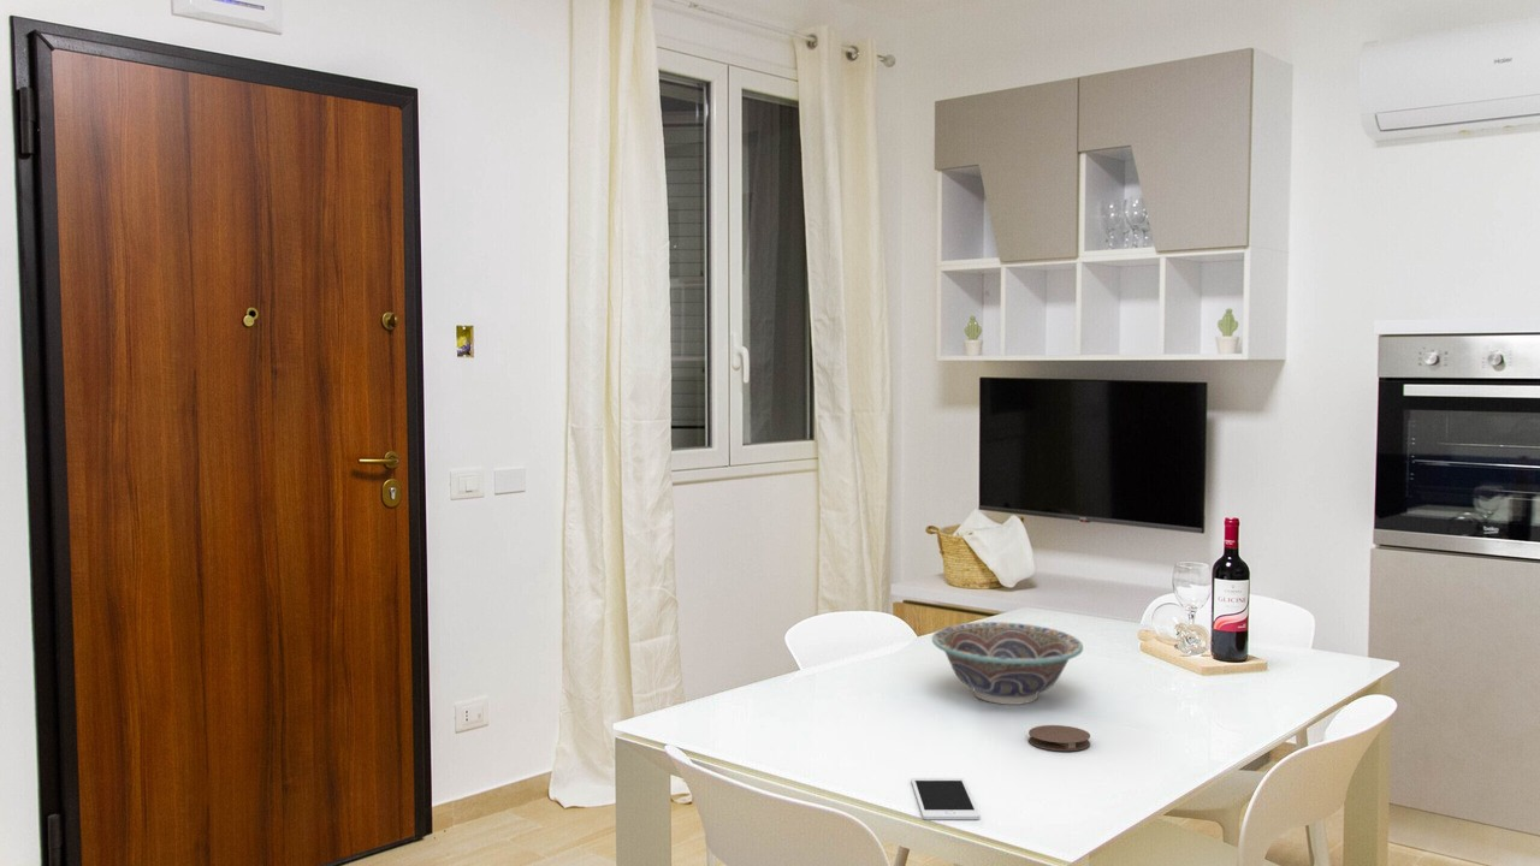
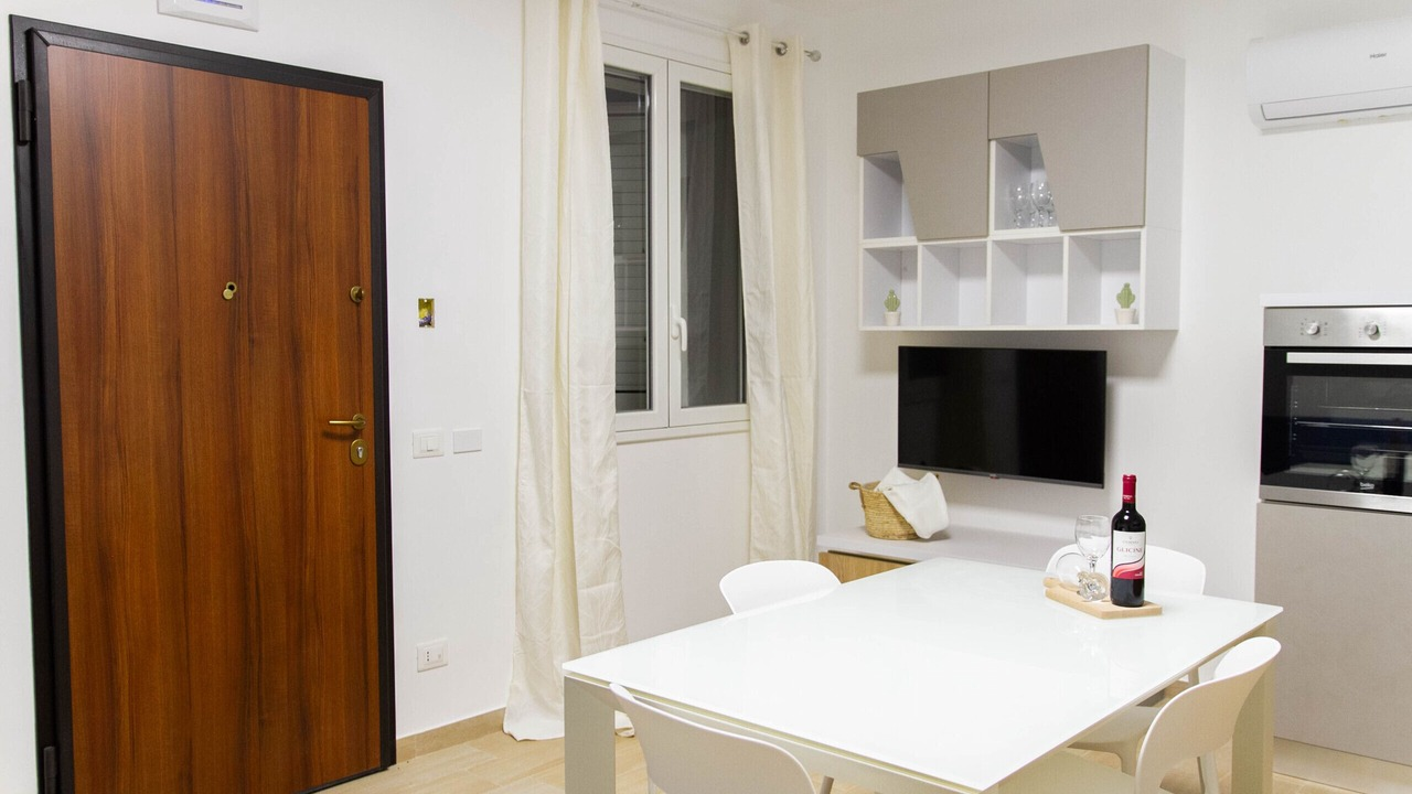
- decorative bowl (1006, 666)
- coaster (1059, 737)
- cell phone (943, 797)
